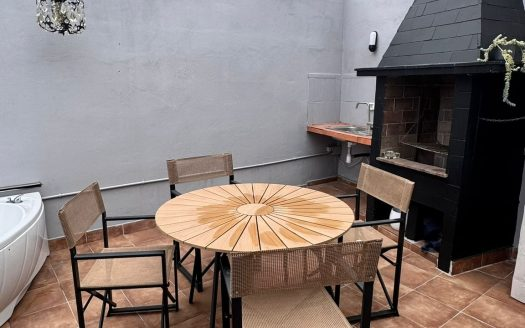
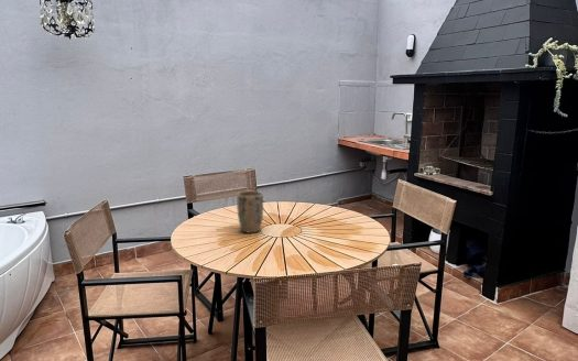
+ plant pot (250, 211)
